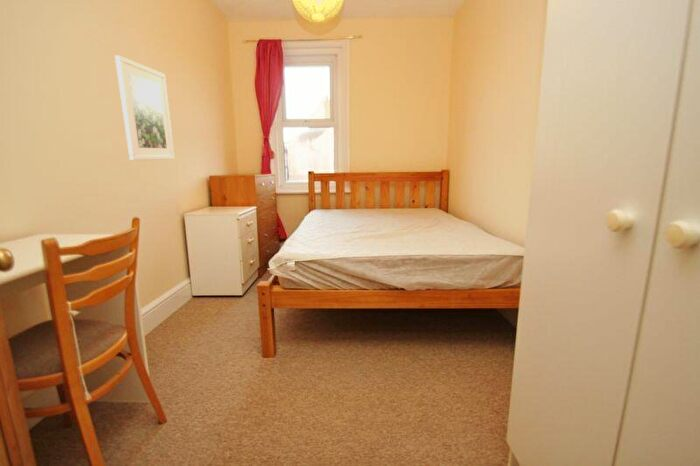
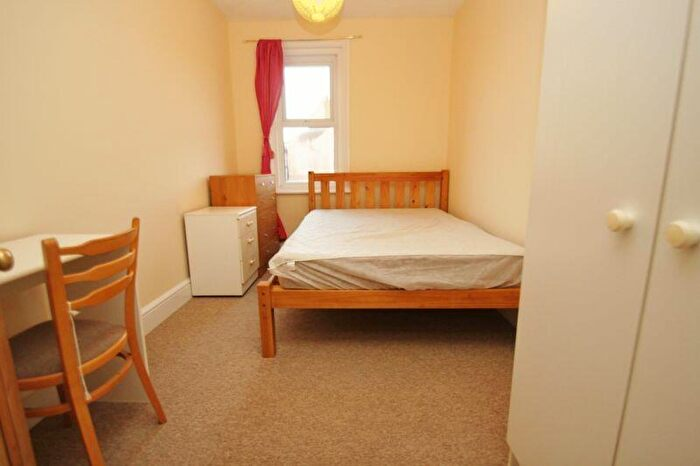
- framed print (148, 114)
